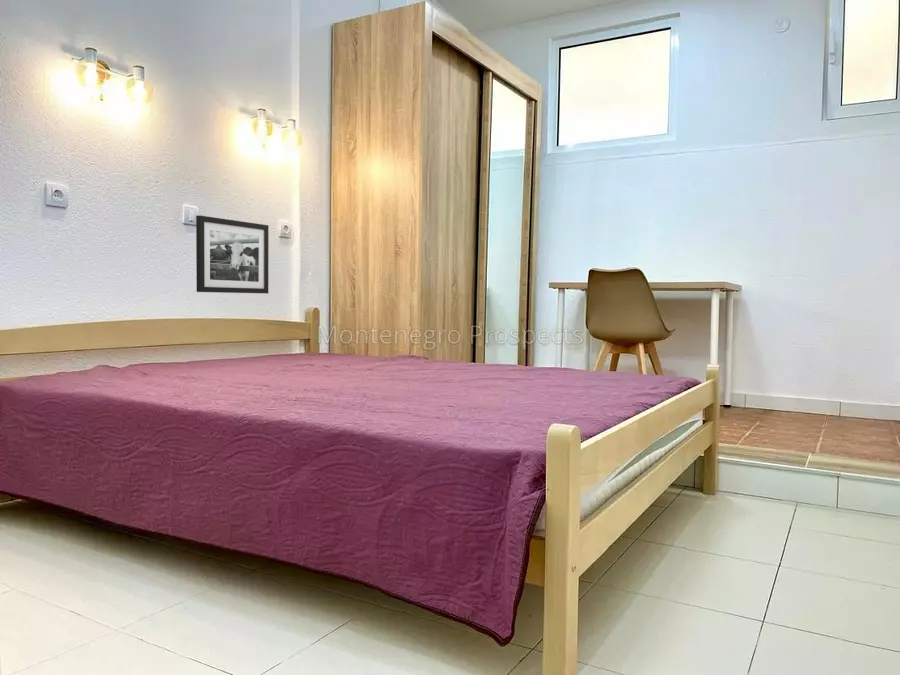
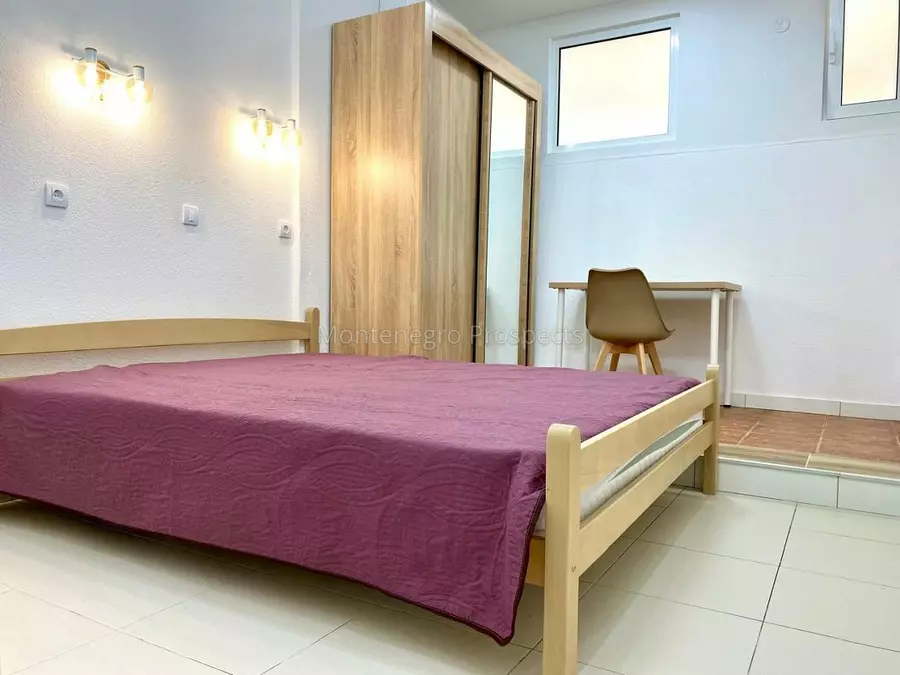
- picture frame (234, 256)
